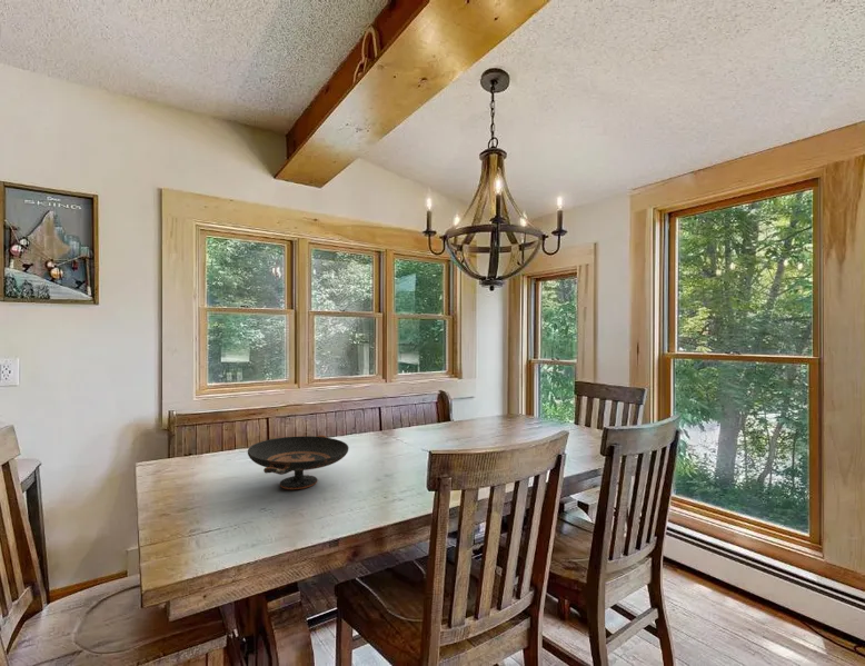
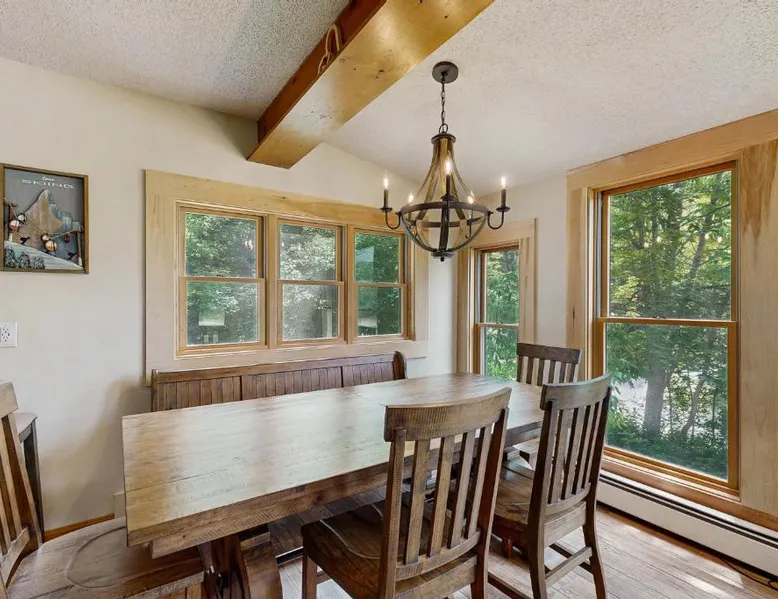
- decorative bowl (299, 464)
